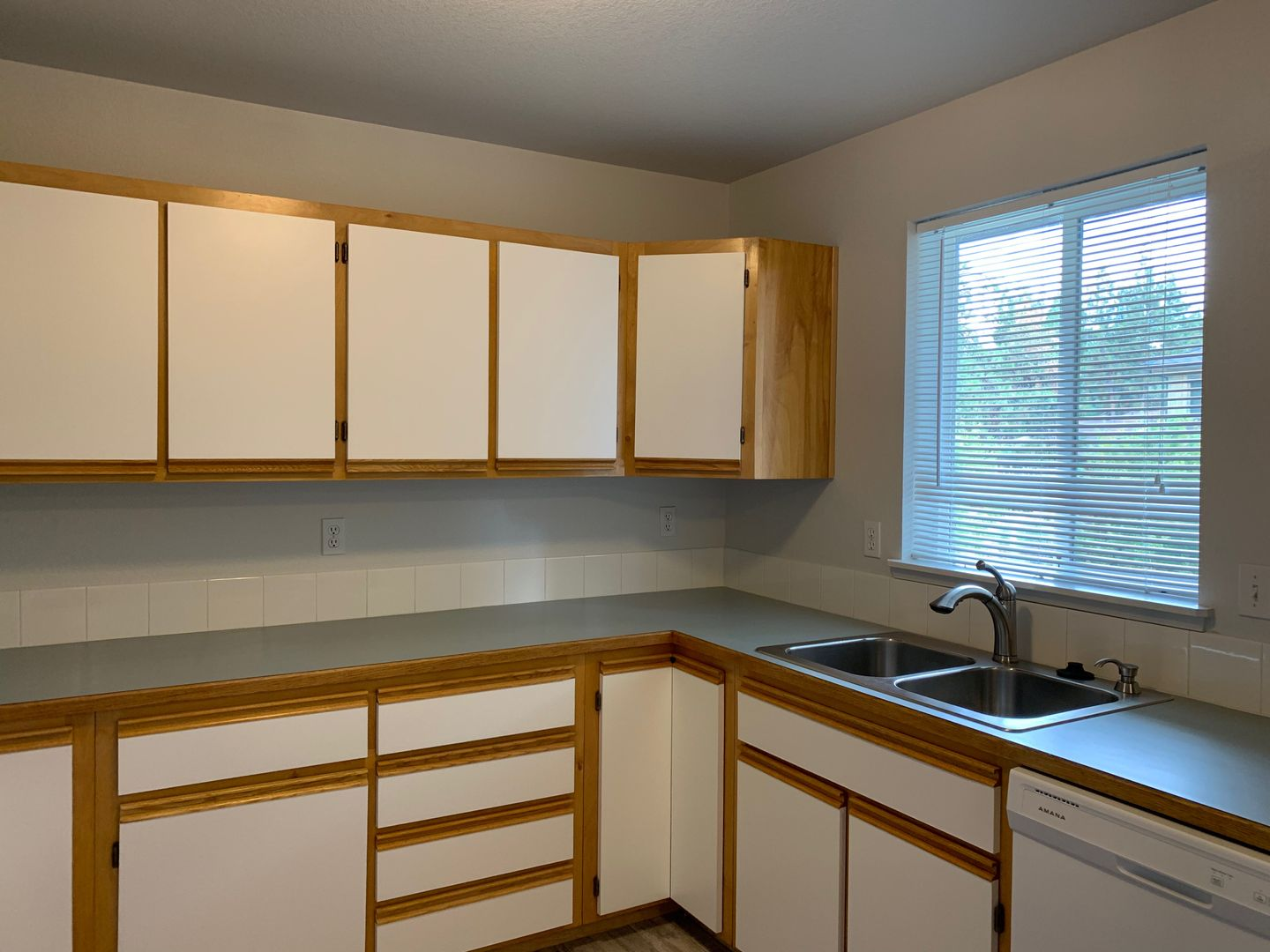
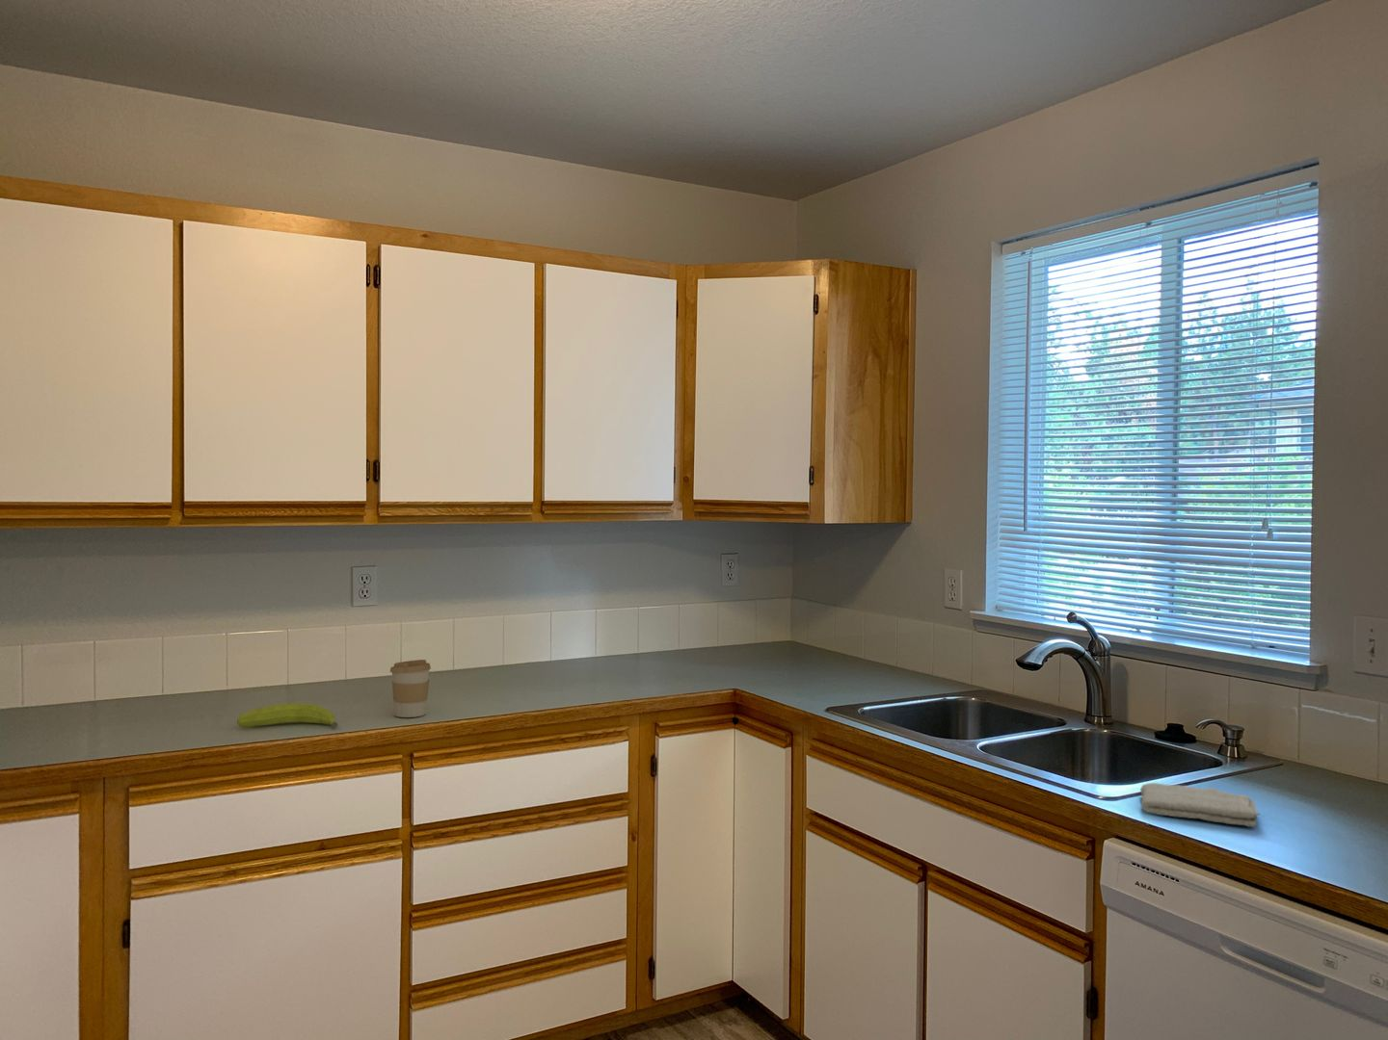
+ fruit (286, 717)
+ washcloth (1197, 802)
+ coffee cup (410, 686)
